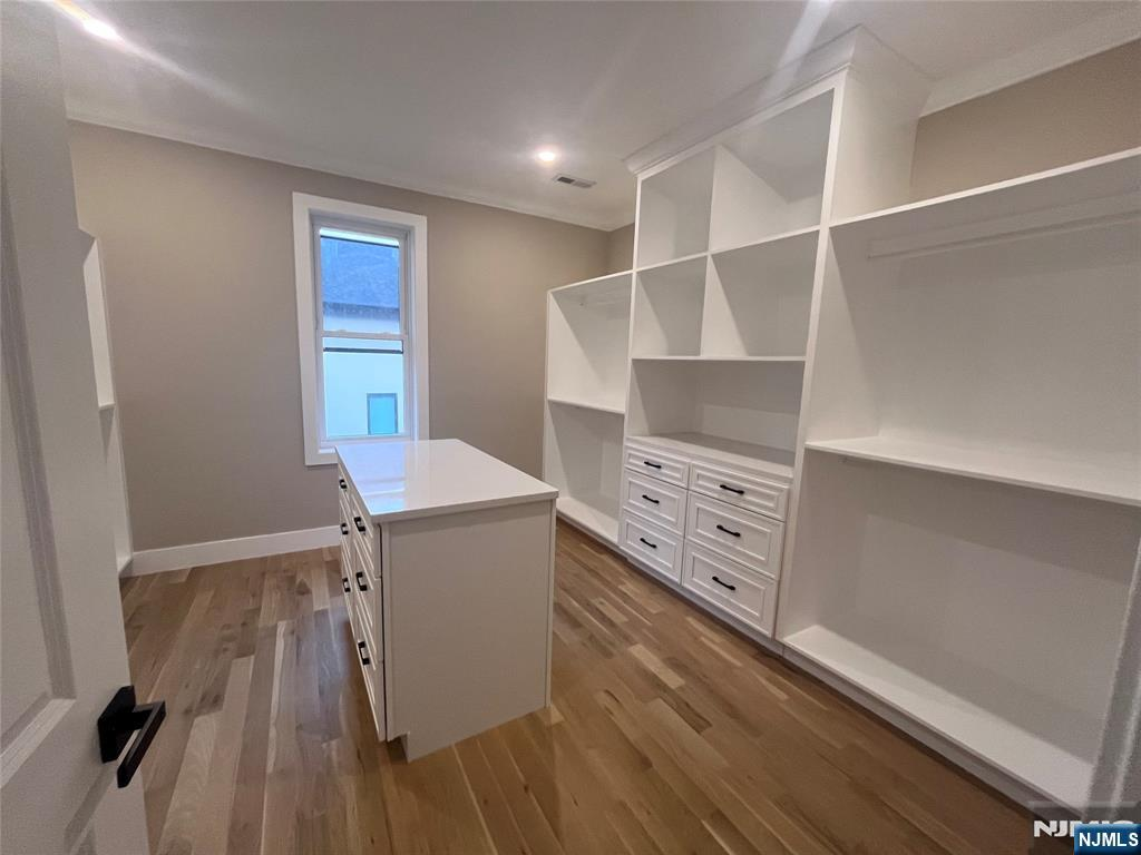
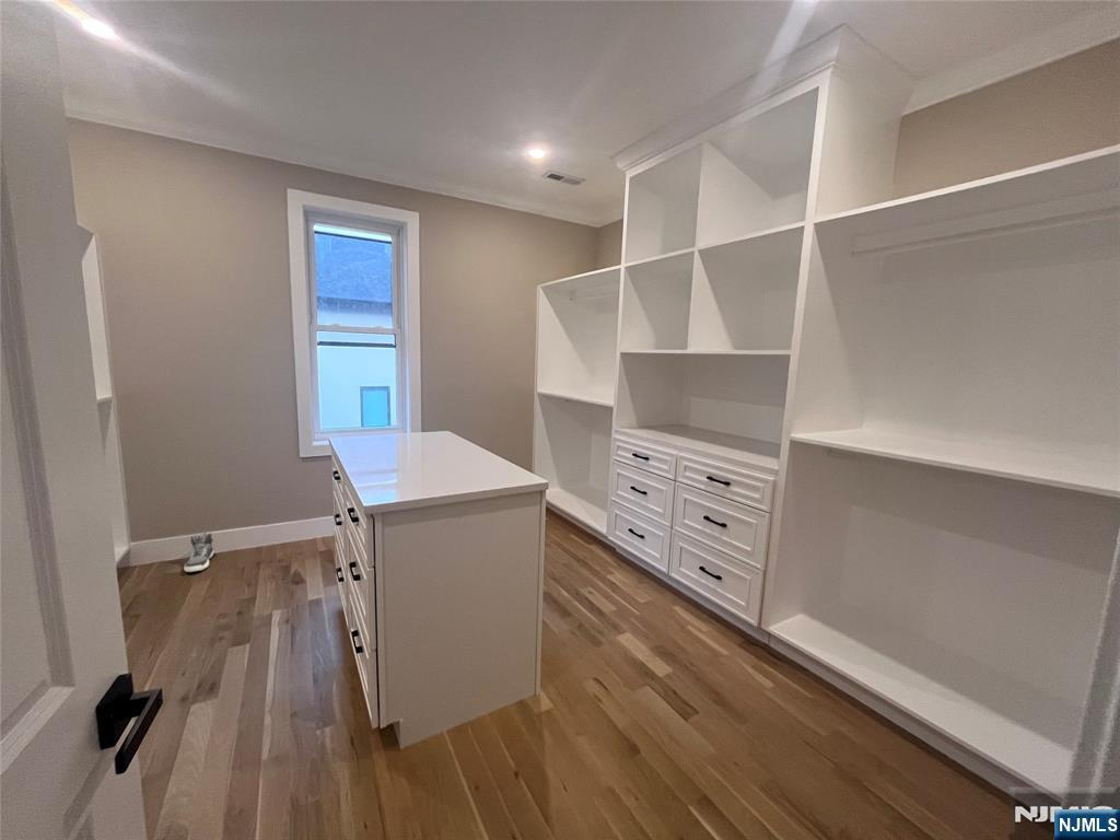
+ sneaker (198, 550)
